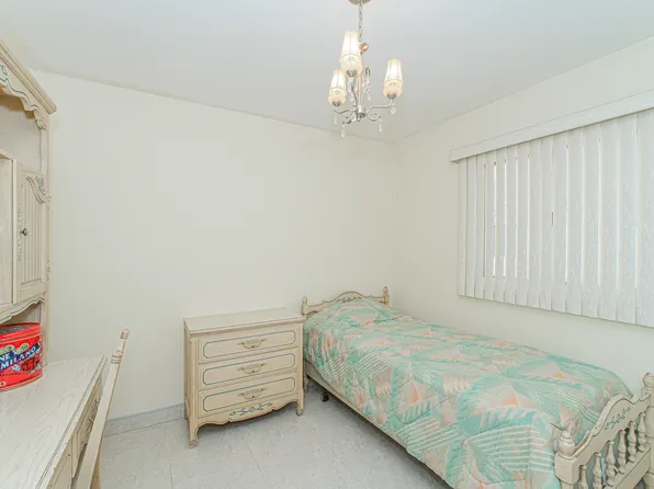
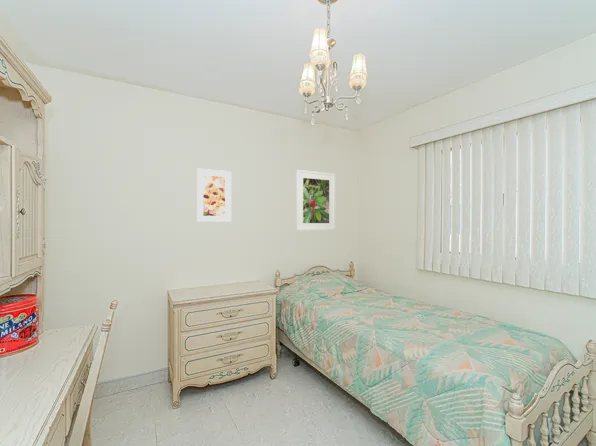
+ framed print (316, 201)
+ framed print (214, 196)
